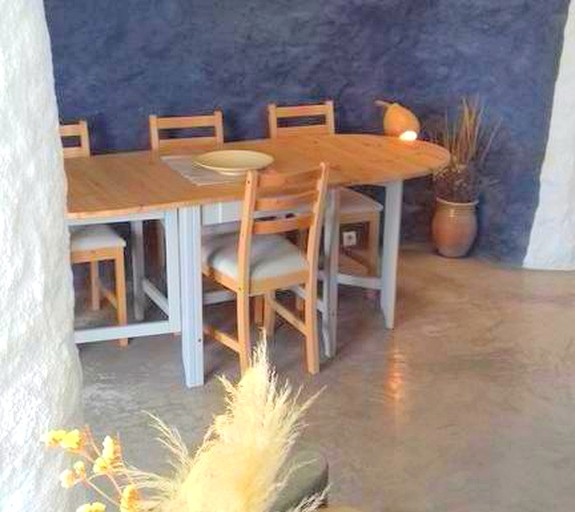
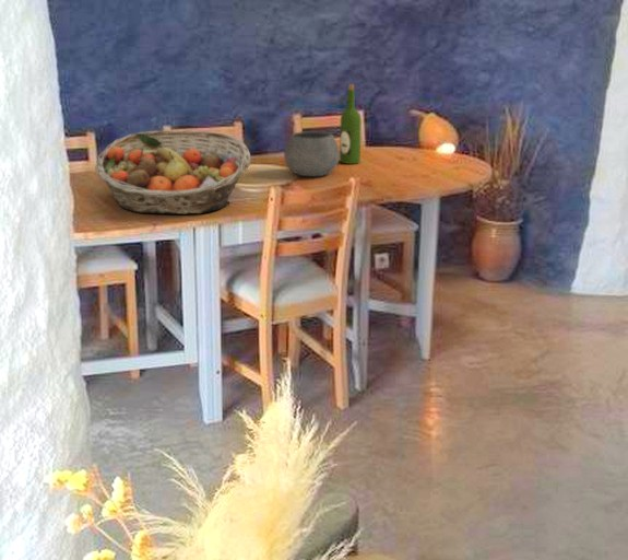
+ wine bottle (351, 124)
+ bowl (311, 154)
+ fruit basket (174, 171)
